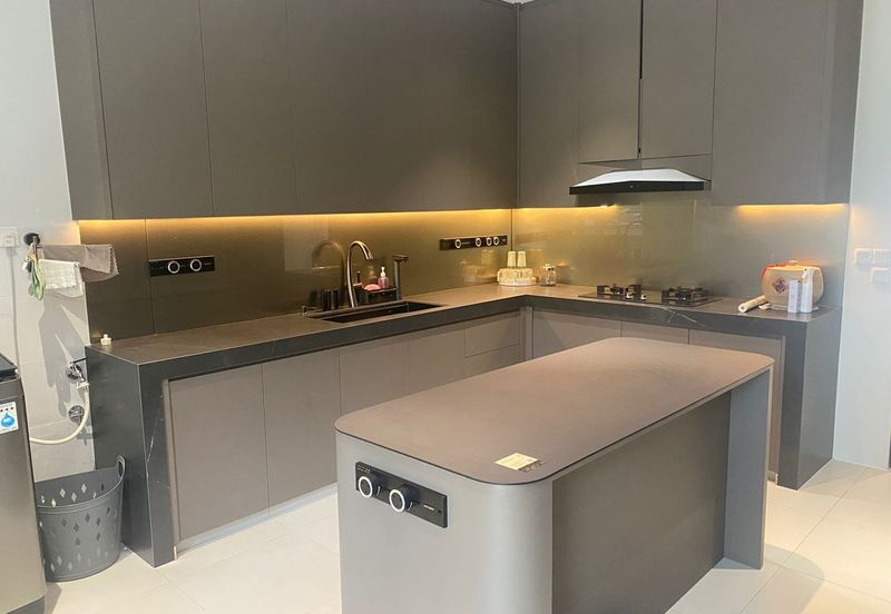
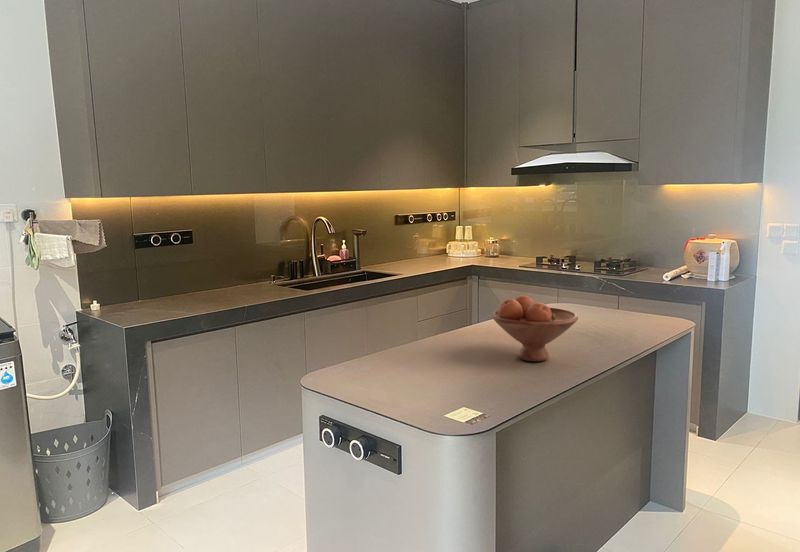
+ fruit bowl (533, 327)
